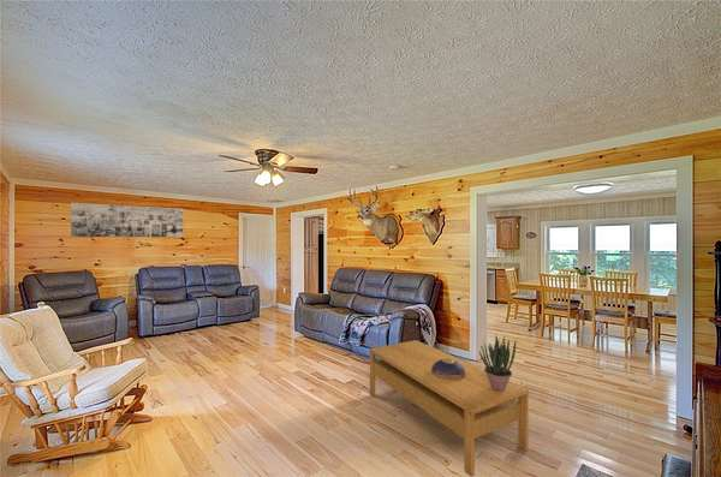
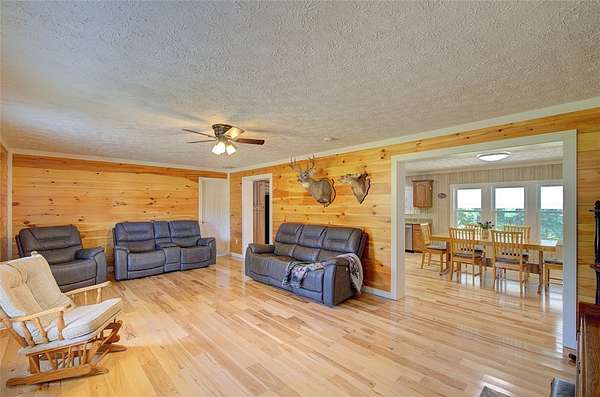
- wall art (131, 221)
- potted plant (497, 360)
- decorative bowl (448, 365)
- coffee table (436, 392)
